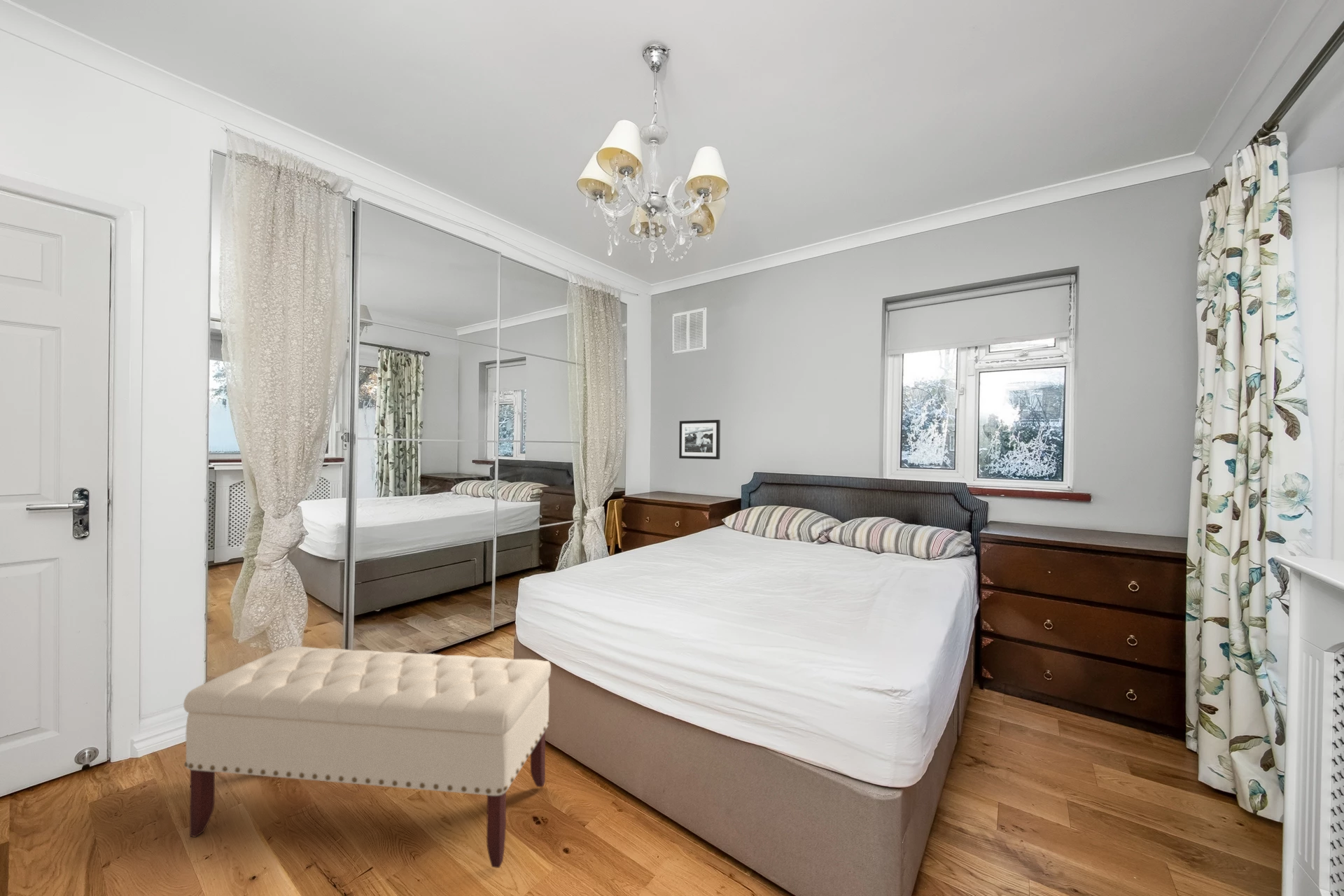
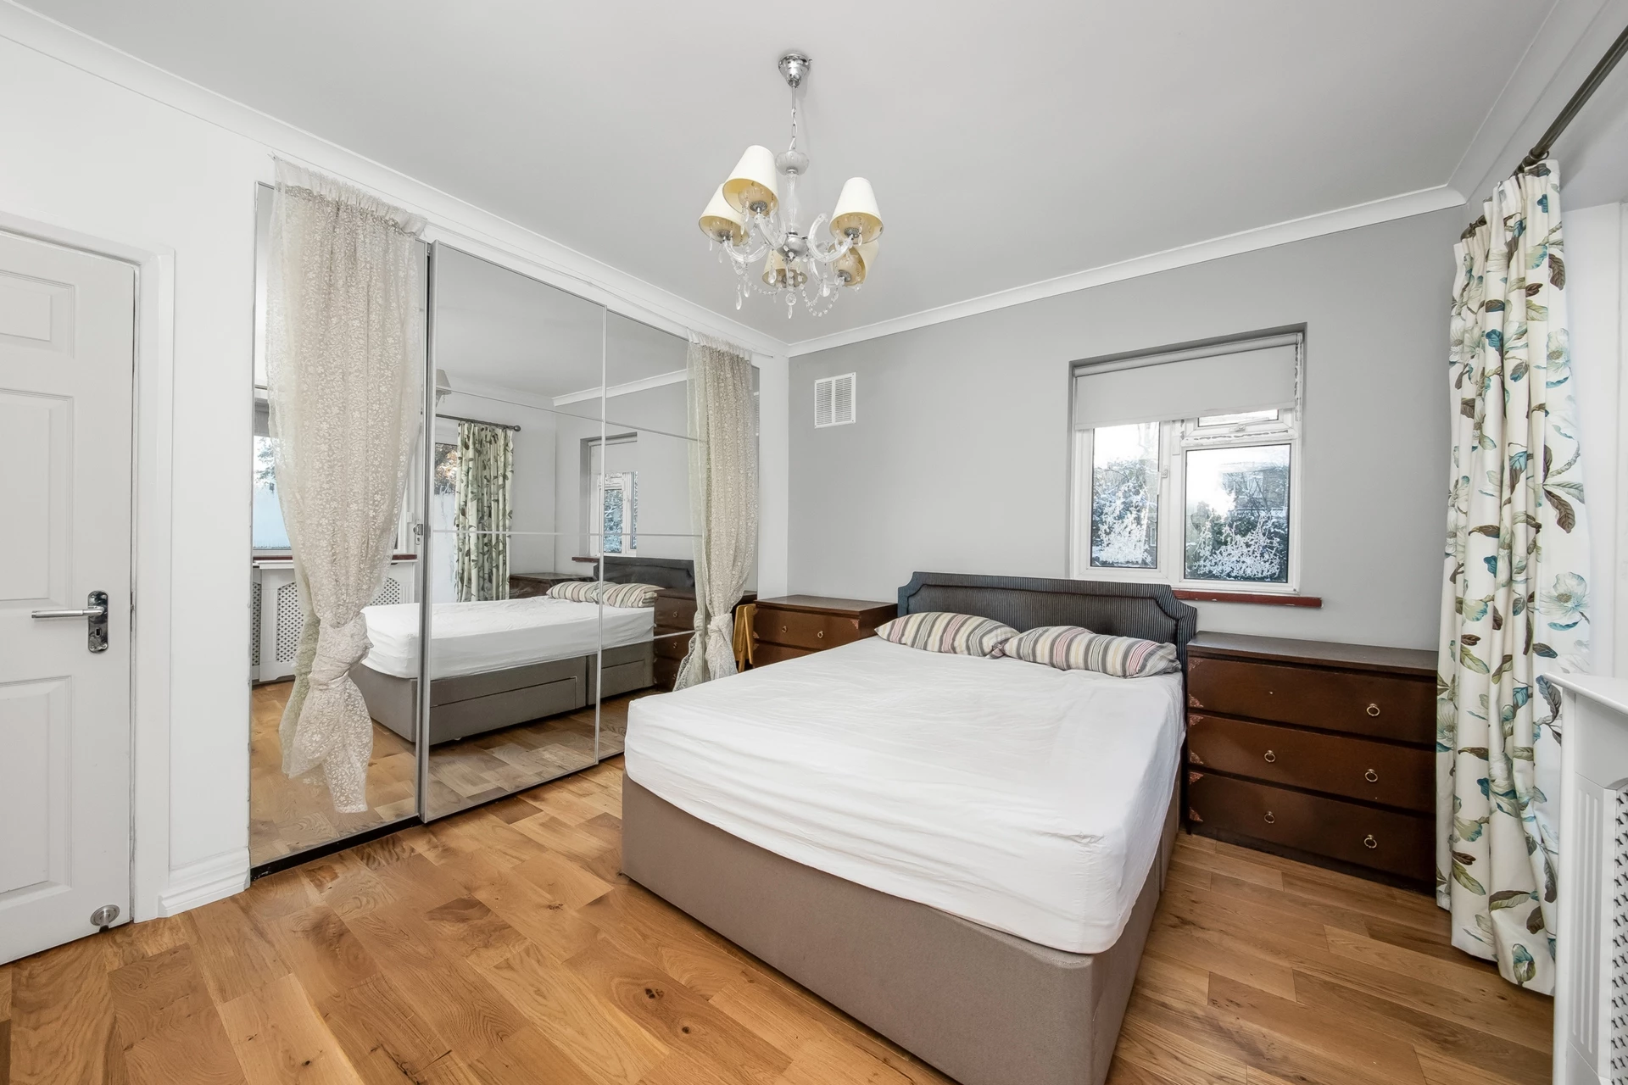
- bench (382, 739)
- picture frame (699, 440)
